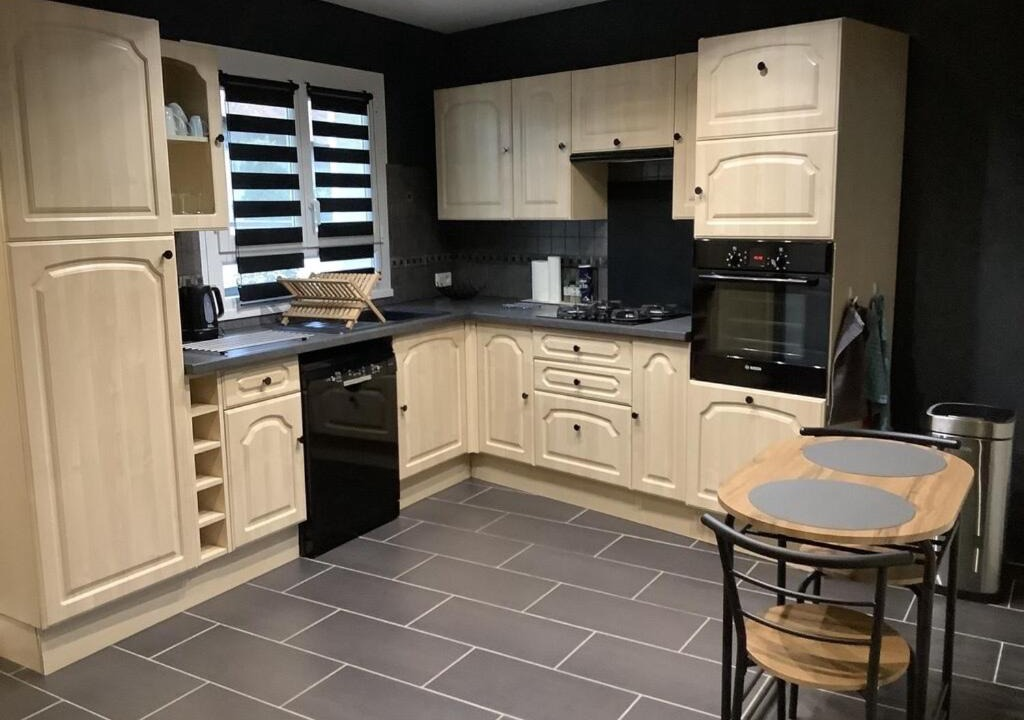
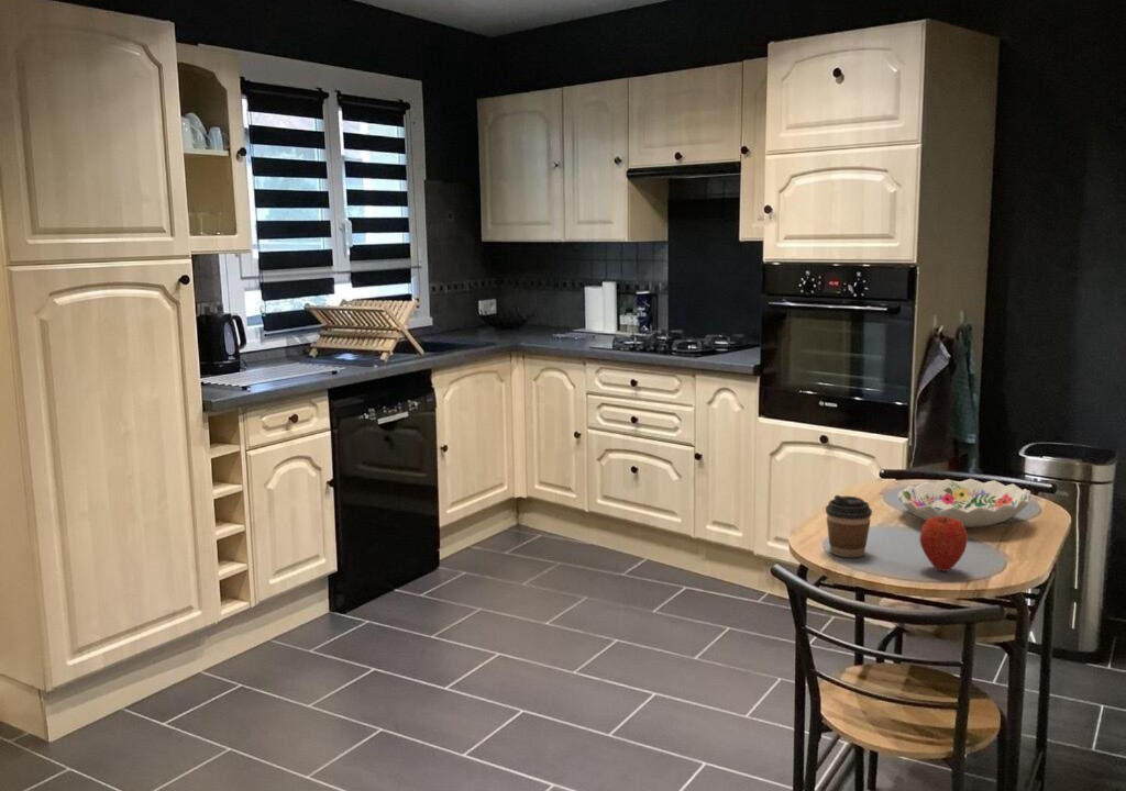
+ apple (942, 543)
+ decorative bowl (962, 503)
+ coffee cup (848, 524)
